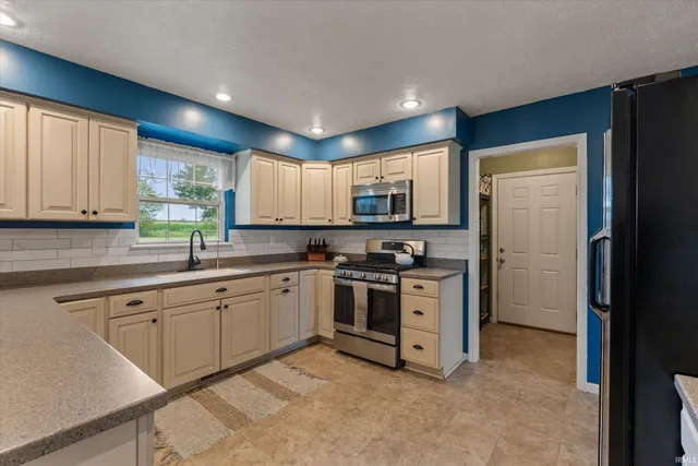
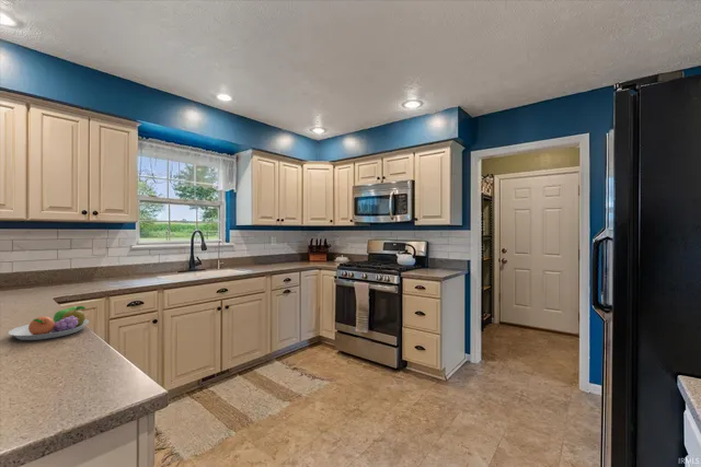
+ fruit bowl (54, 319)
